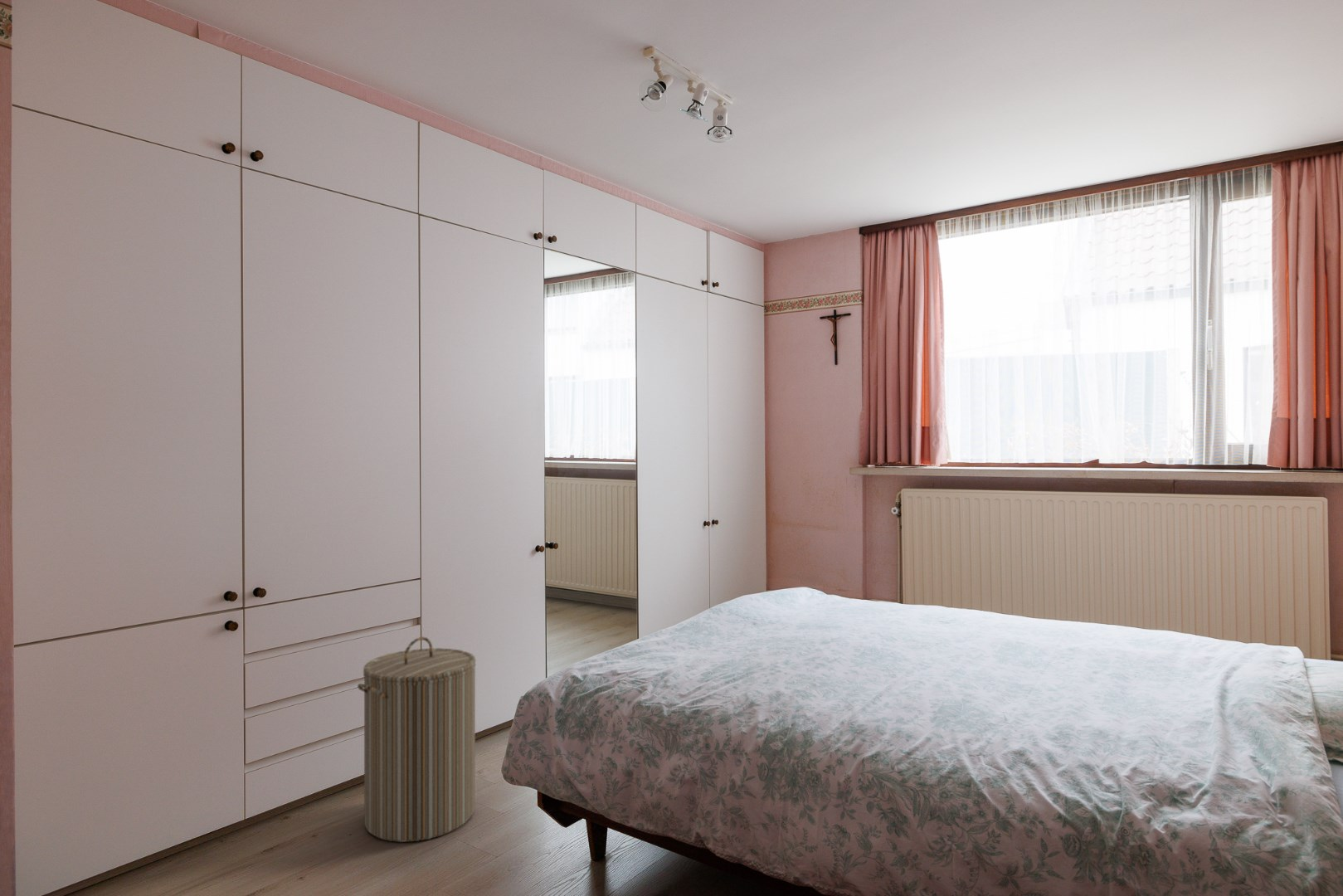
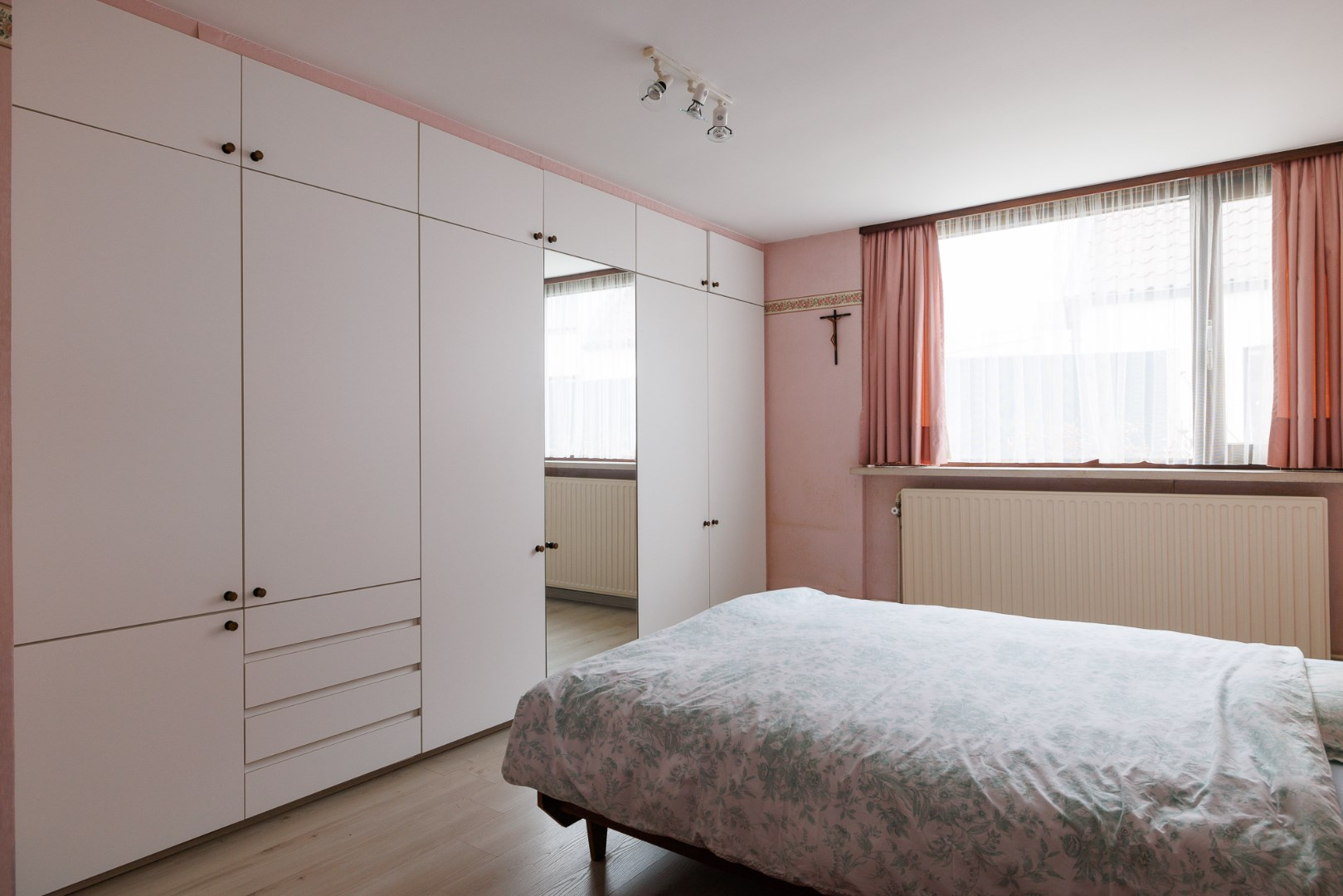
- laundry hamper (421, 726)
